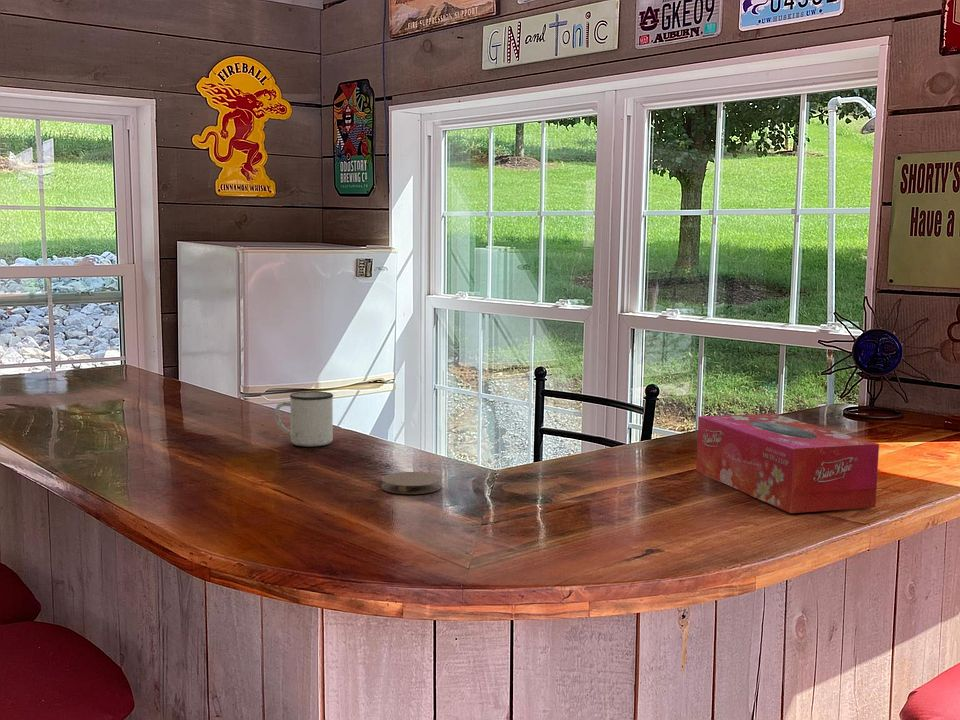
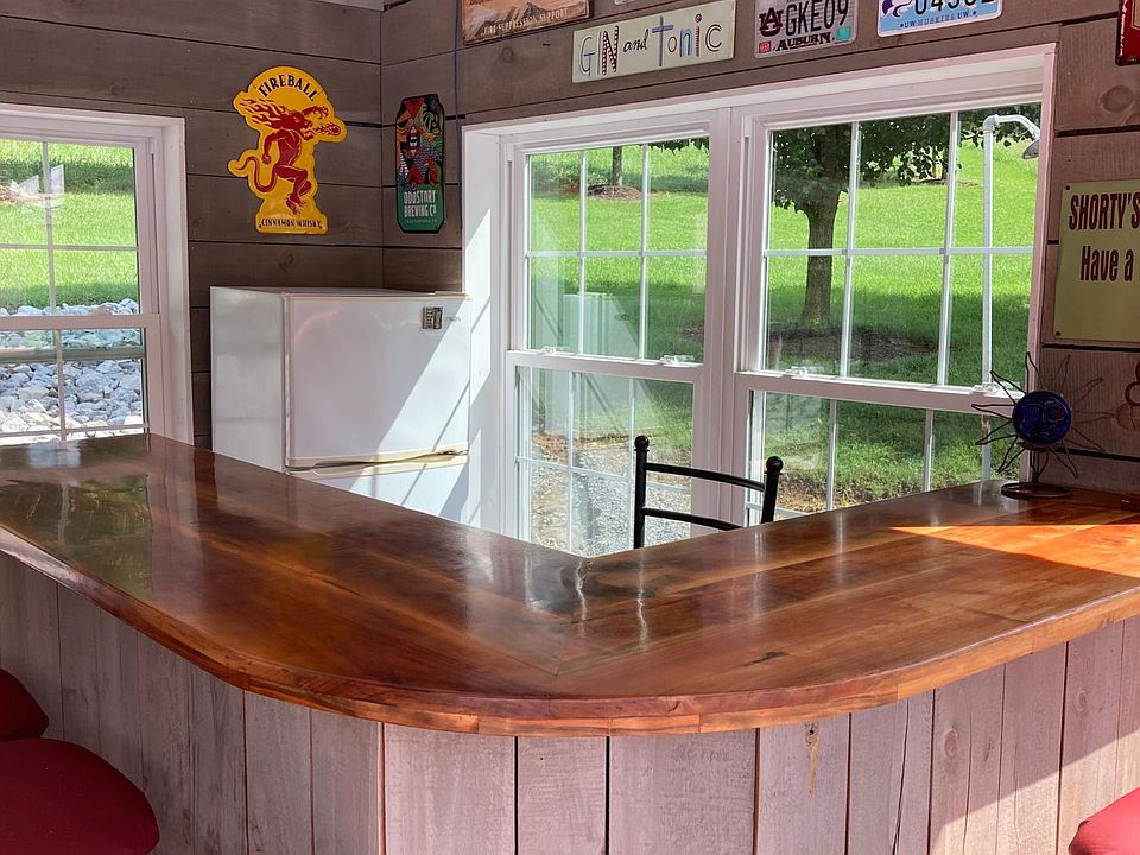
- mug (303, 418)
- coaster (411, 482)
- tissue box (780, 458)
